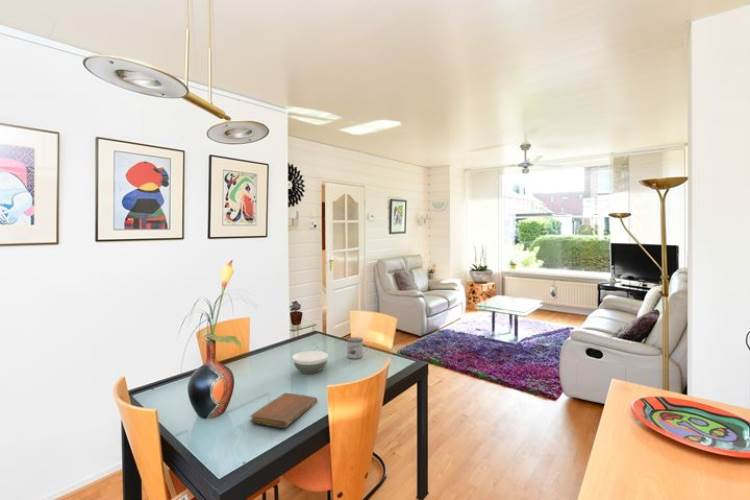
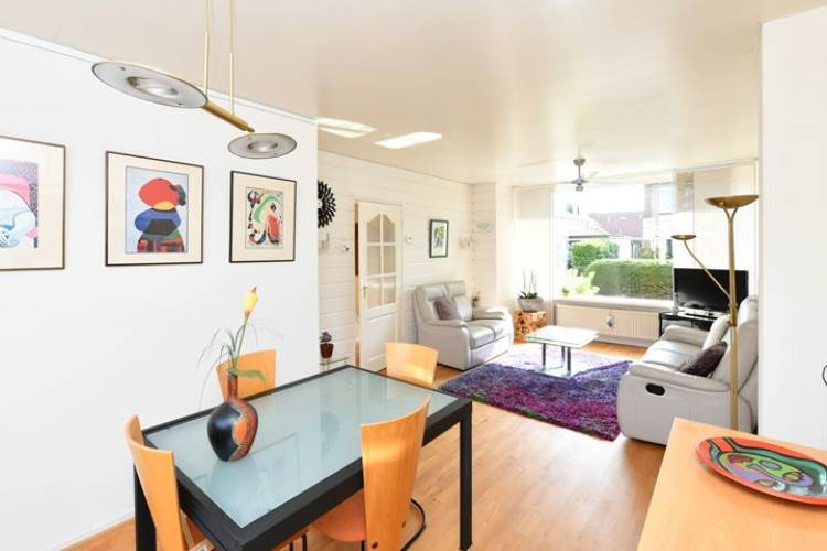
- notebook (285, 408)
- bowl (310, 363)
- mug (357, 348)
